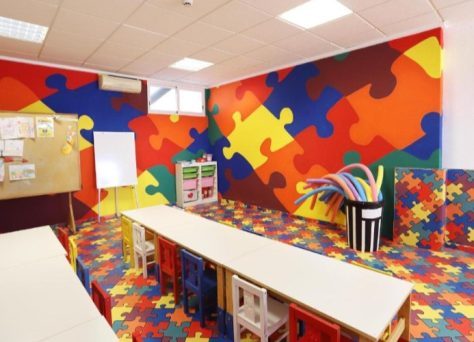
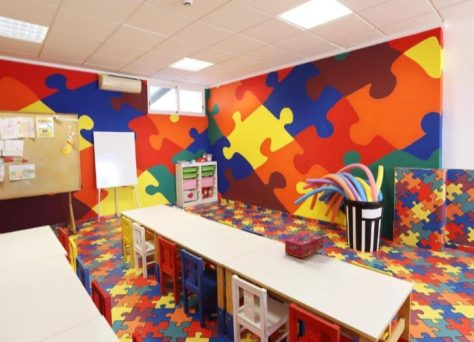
+ tissue box (304, 244)
